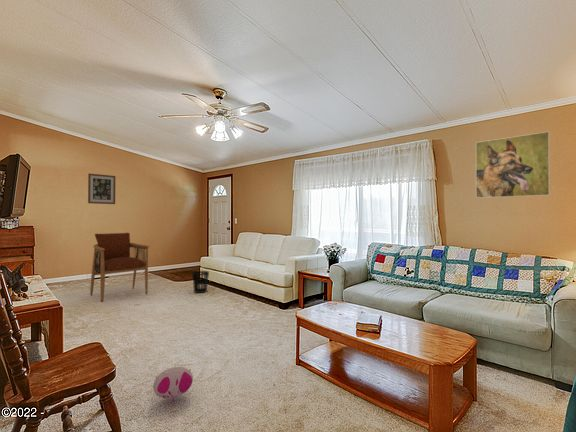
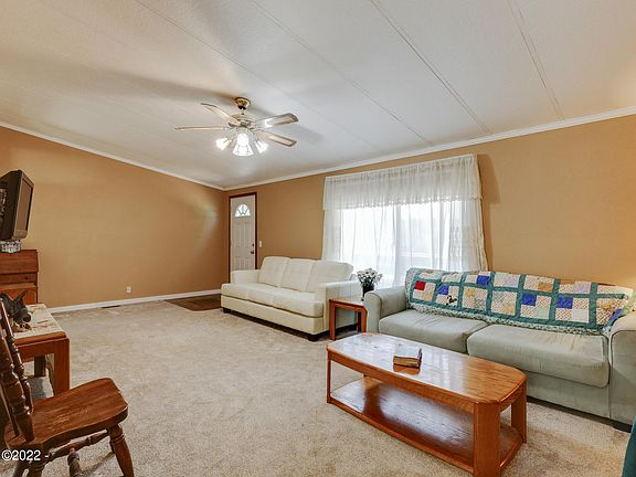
- wastebasket (200, 281)
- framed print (510, 167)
- wall art (102, 189)
- plush toy (173, 384)
- armchair (118, 263)
